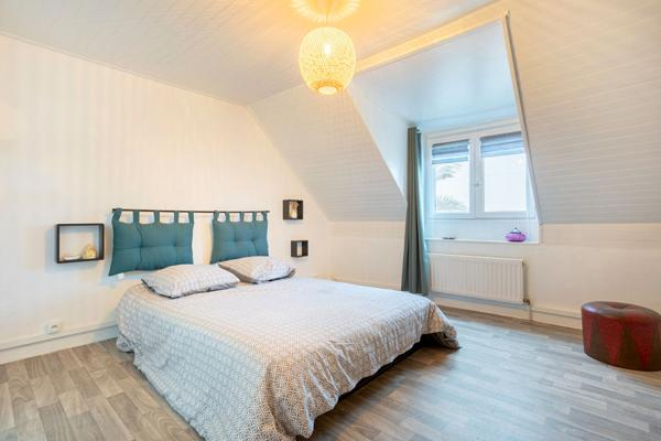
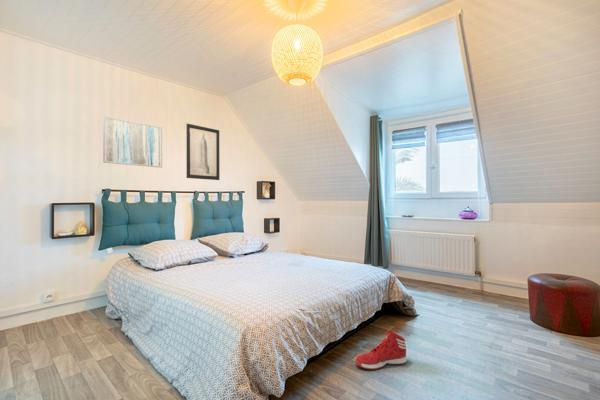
+ sneaker (381, 347)
+ wall art (203, 153)
+ wall art (134, 143)
